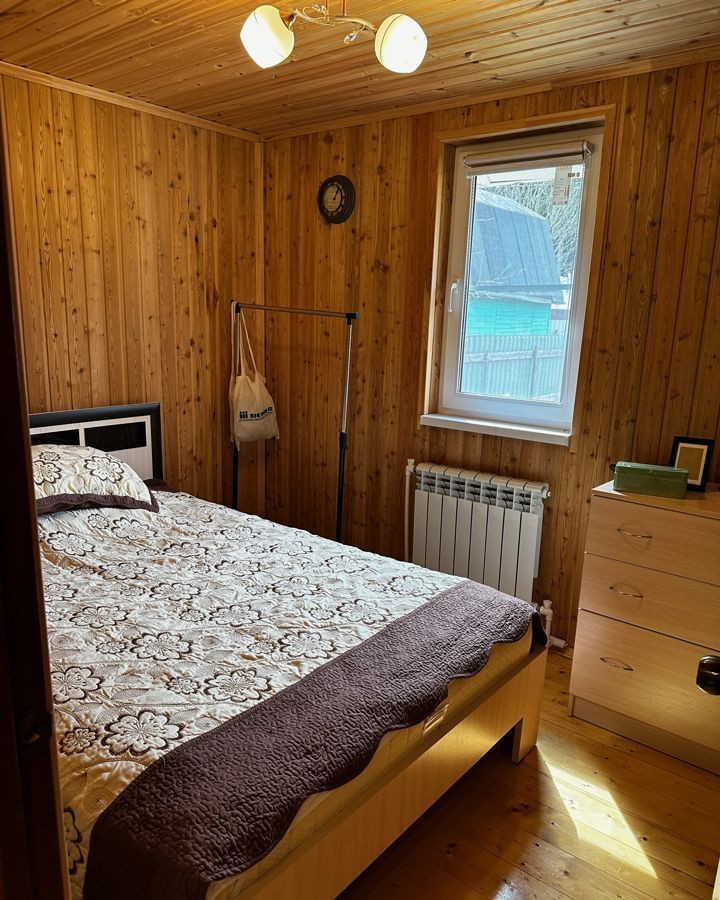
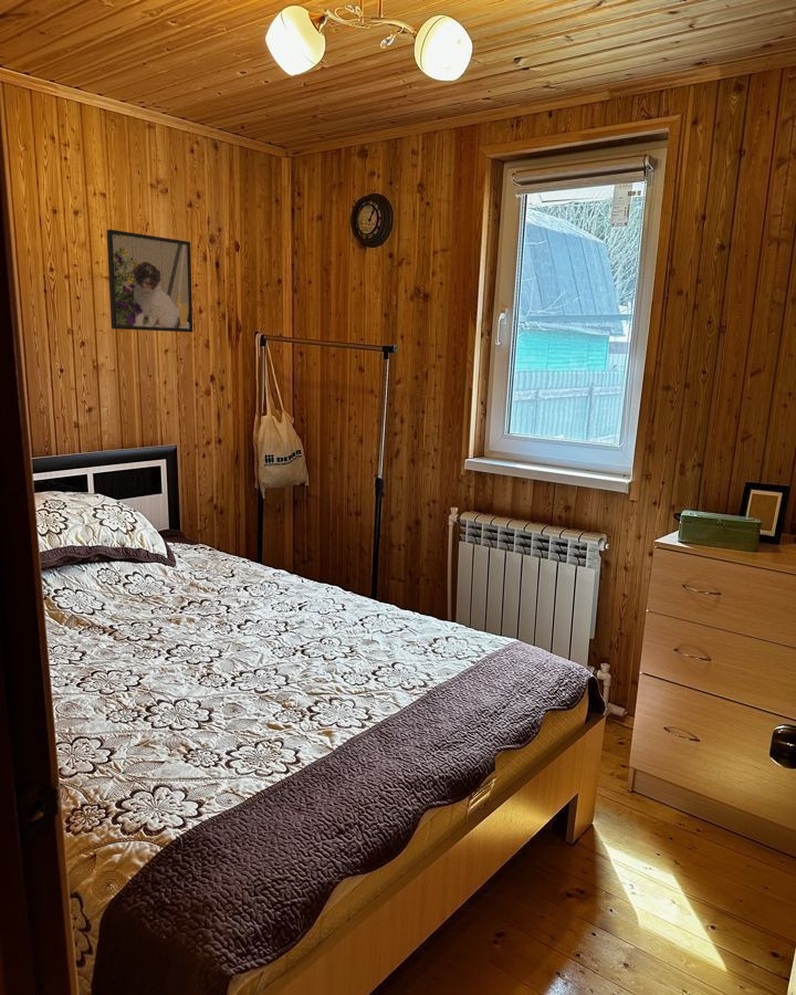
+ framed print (151, 283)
